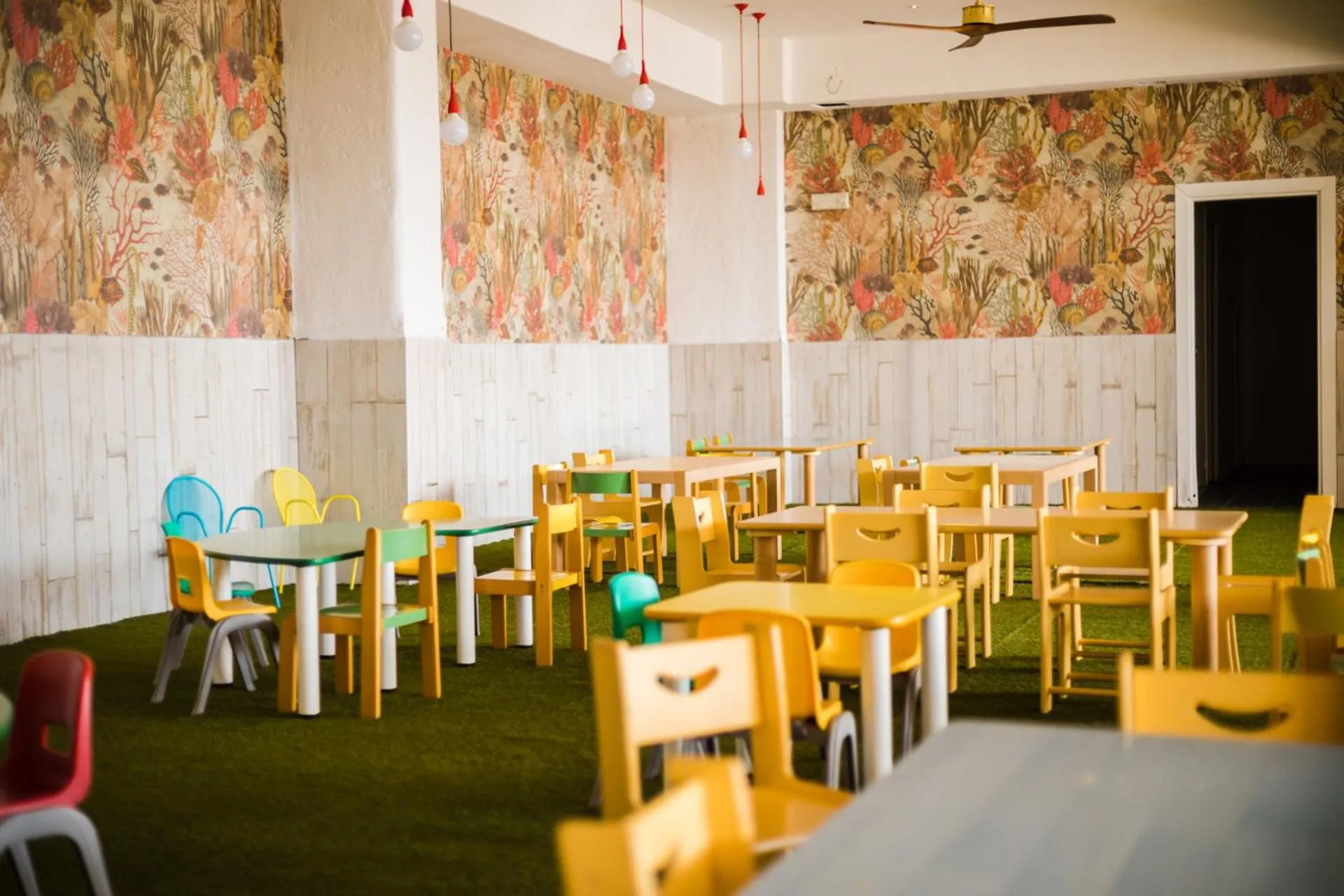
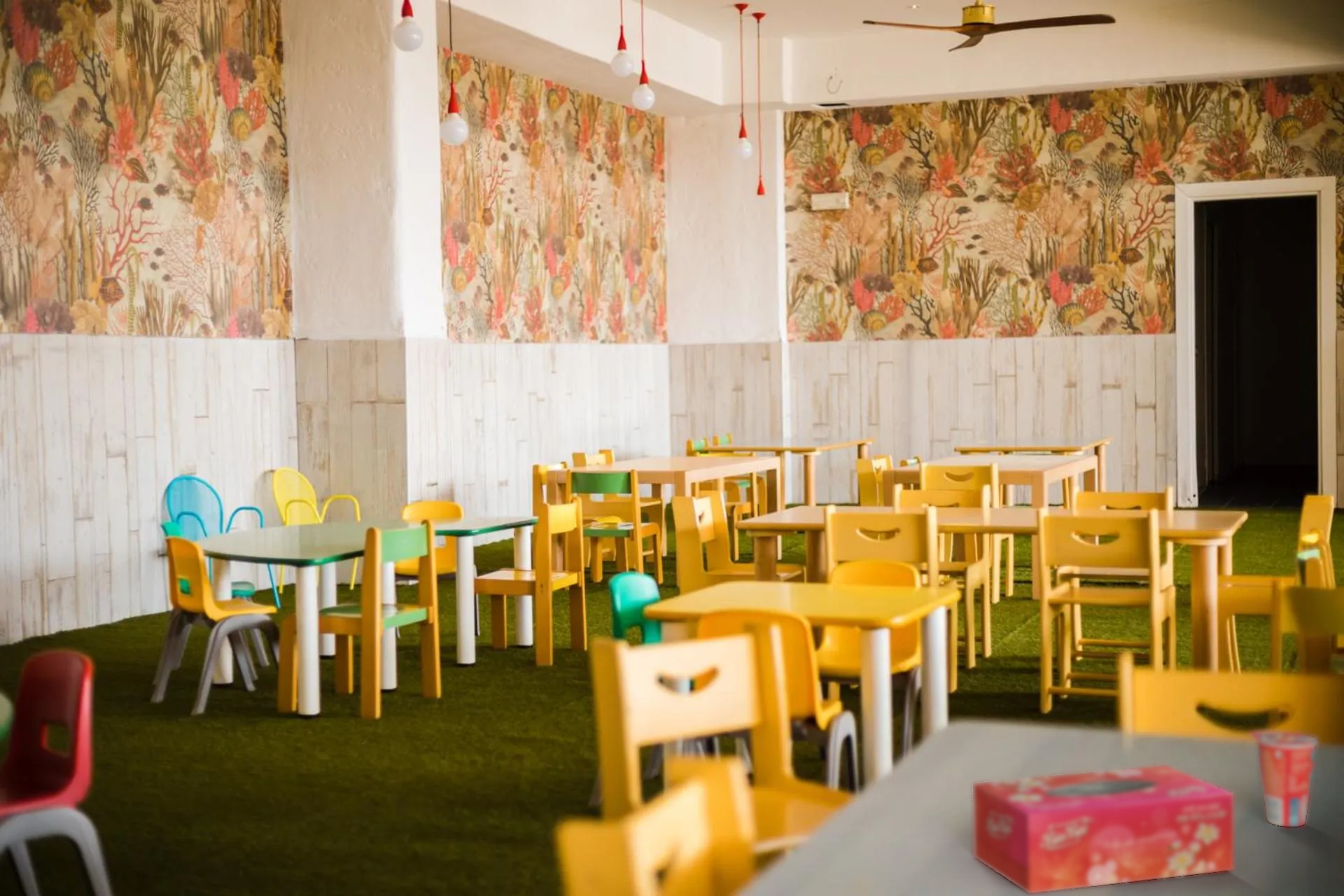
+ cup (1282, 779)
+ tissue box (1101, 825)
